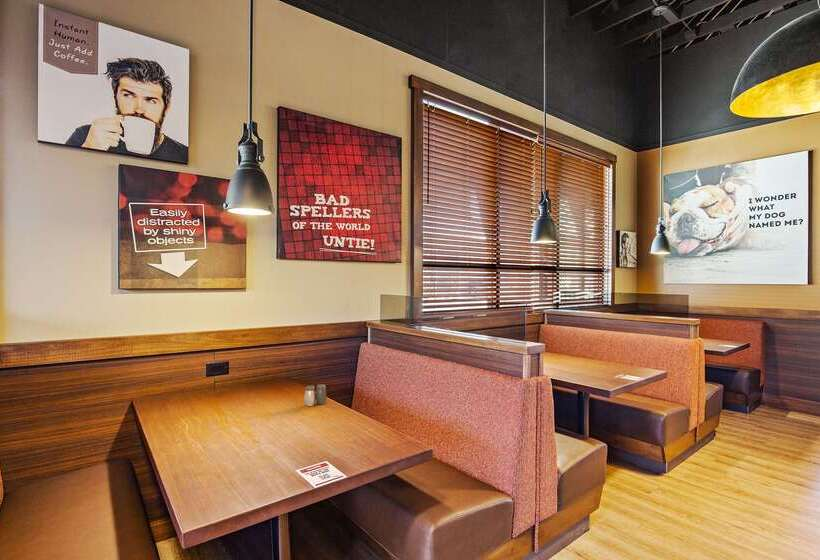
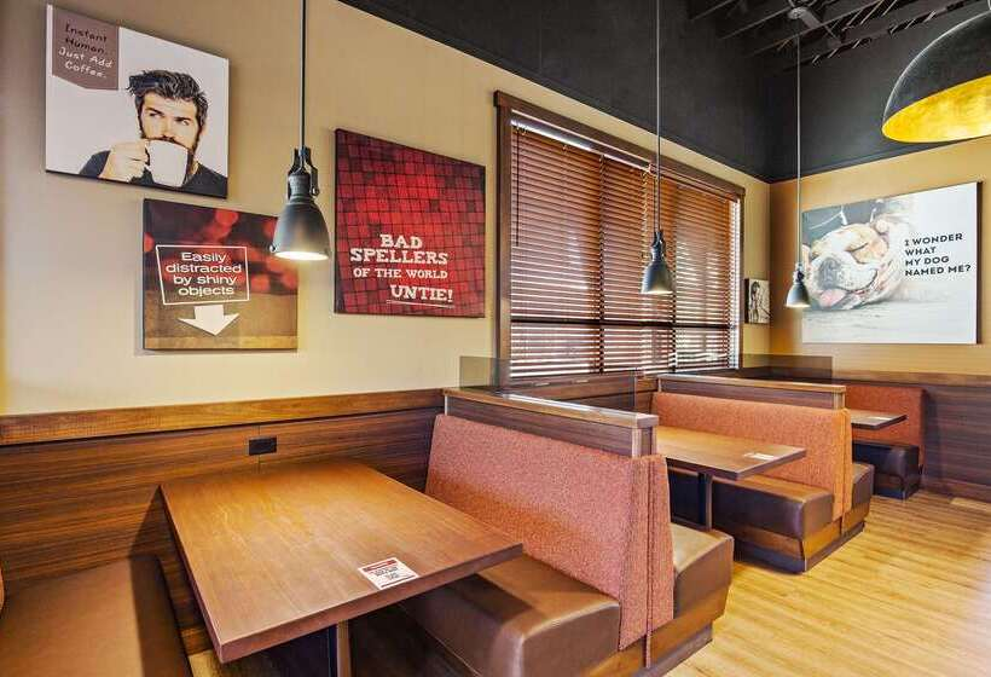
- salt and pepper shaker (315, 395)
